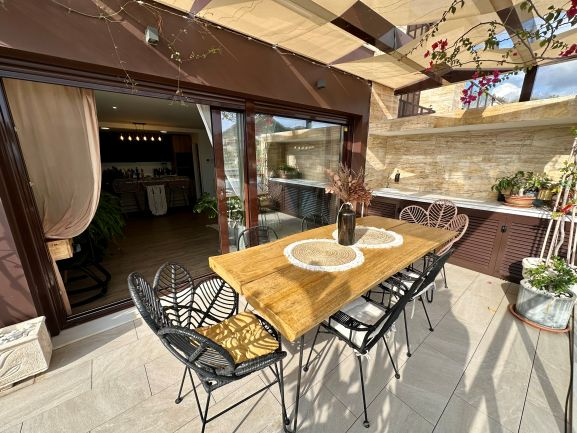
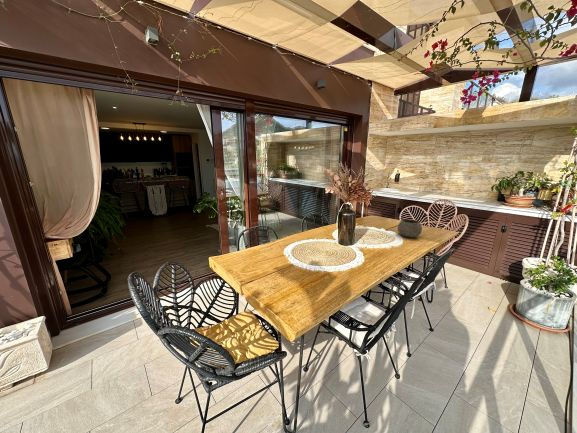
+ bowl (409, 228)
